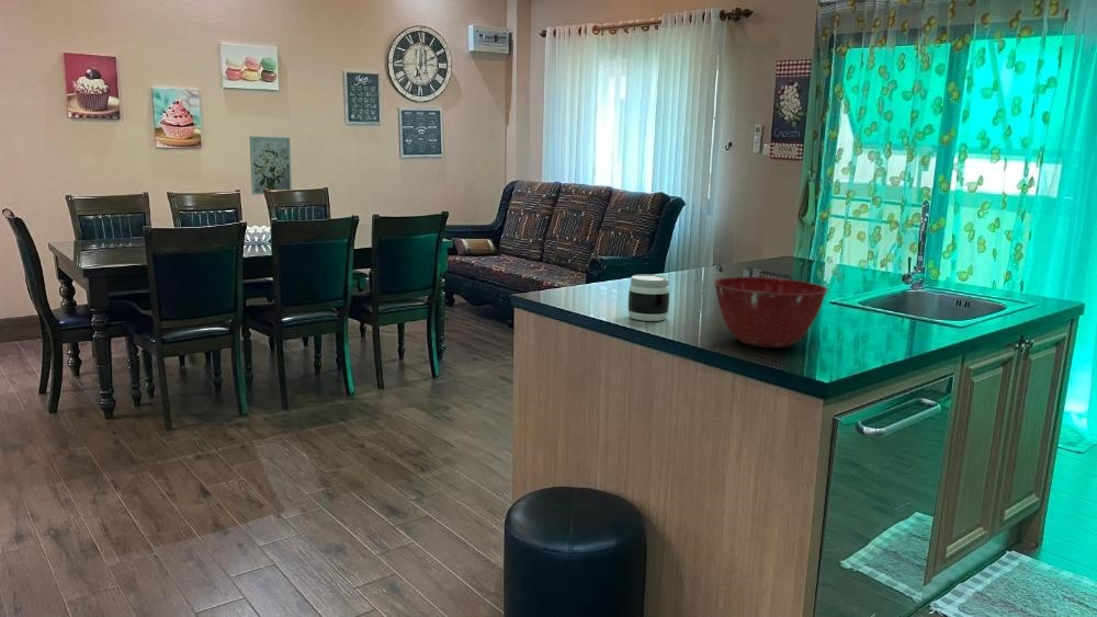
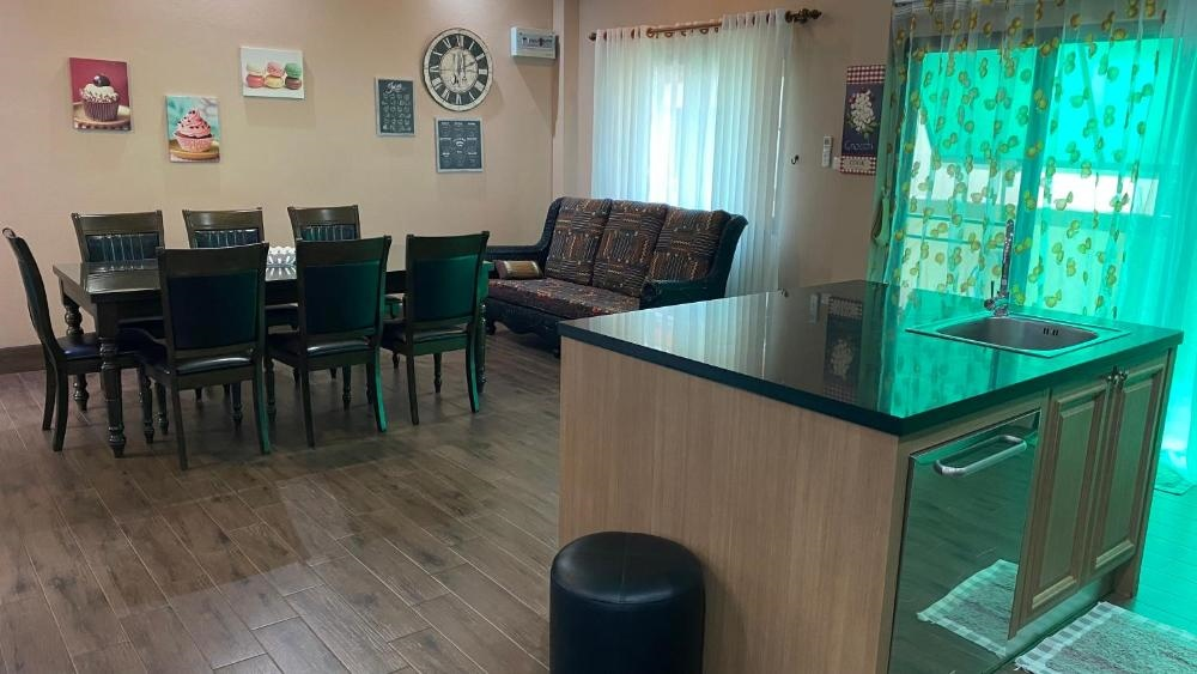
- wall art (271, 165)
- mixing bowl (767, 312)
- jar (648, 297)
